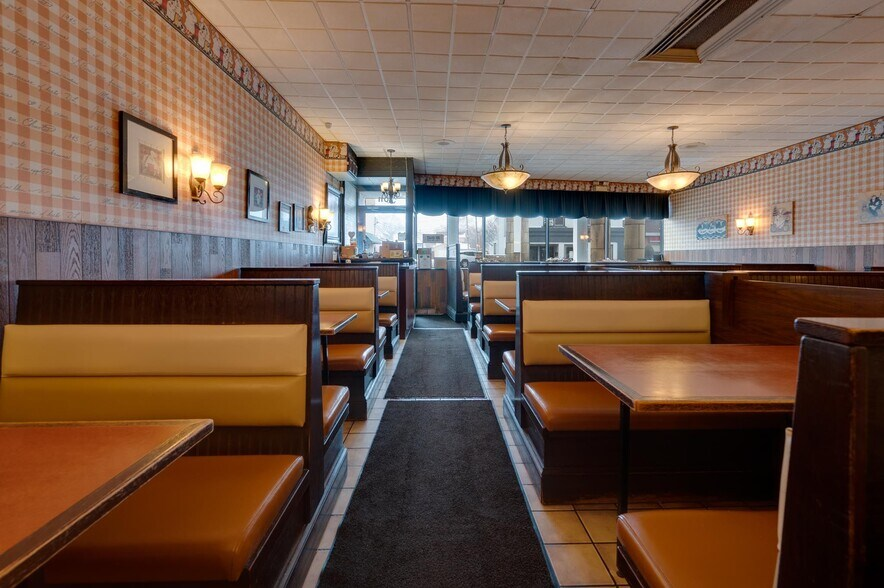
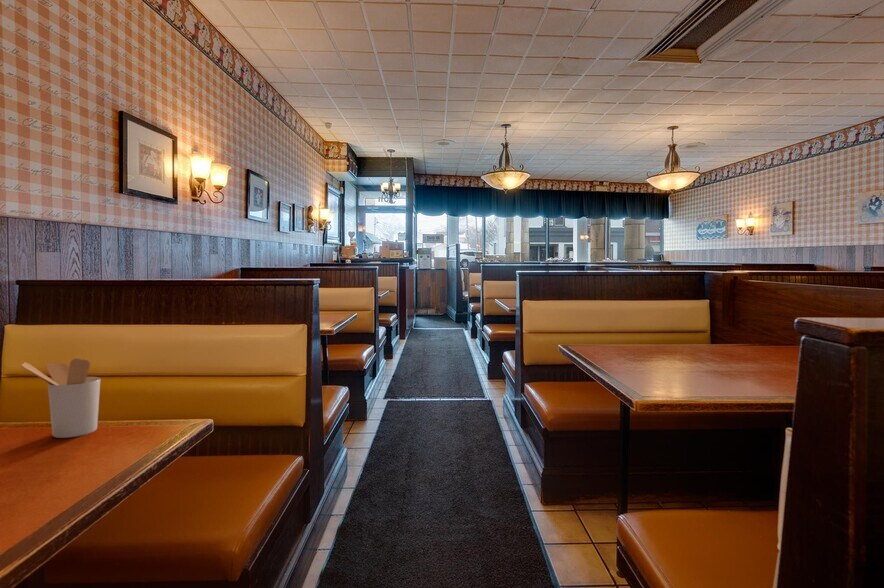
+ utensil holder (61, 396)
